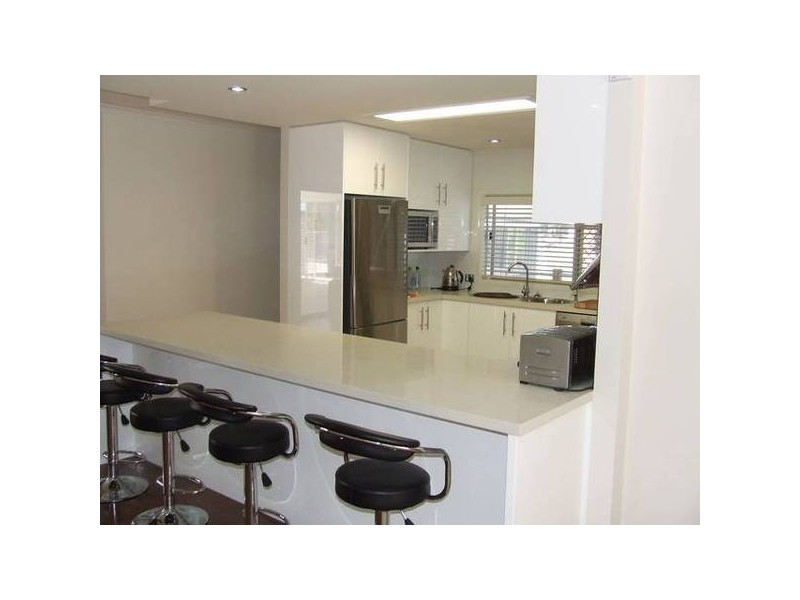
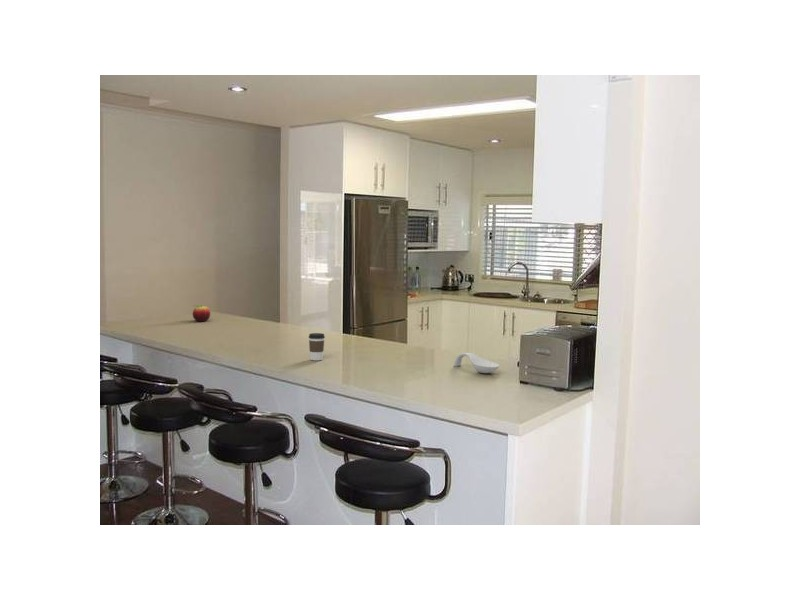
+ coffee cup (316, 346)
+ fruit (201, 312)
+ spoon rest (475, 362)
